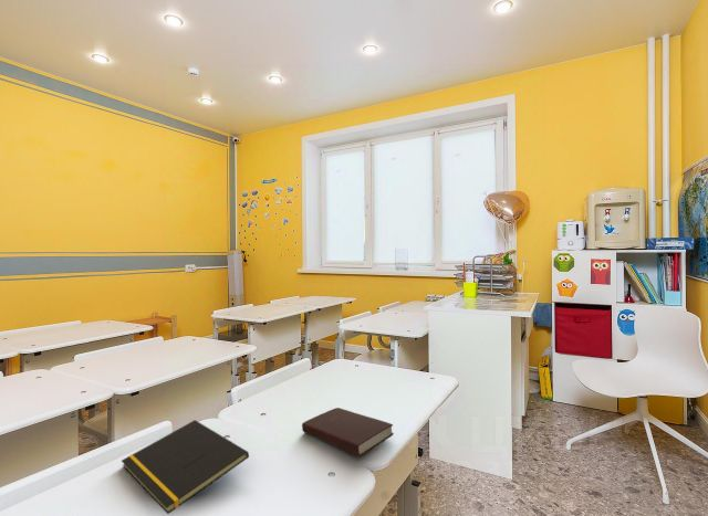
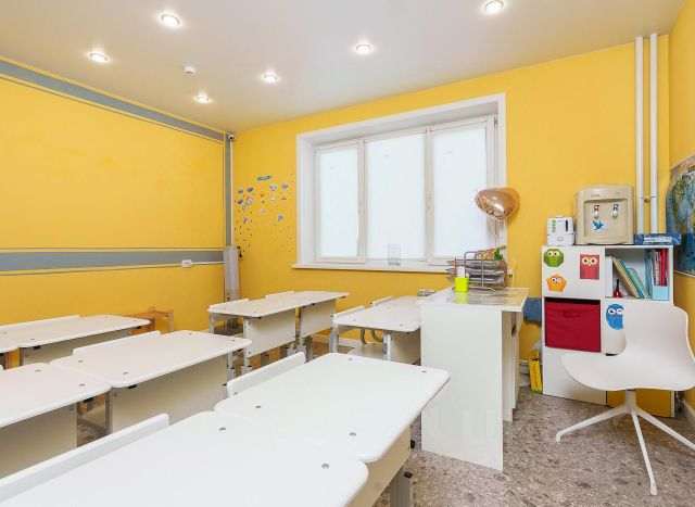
- book (346, 428)
- notepad (184, 459)
